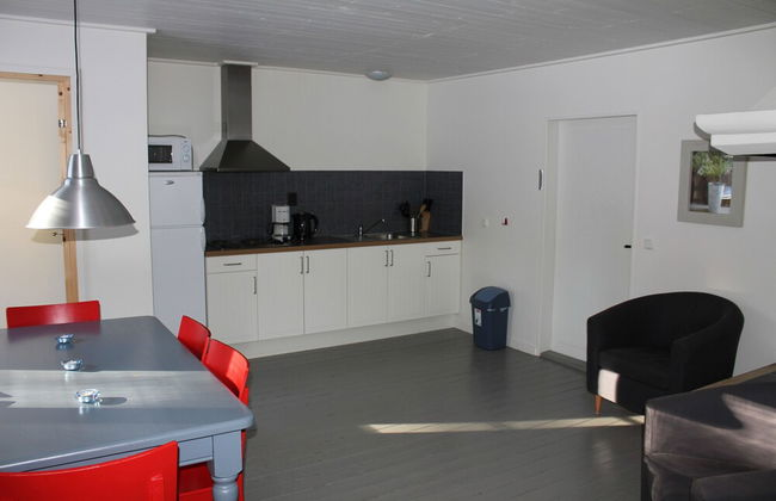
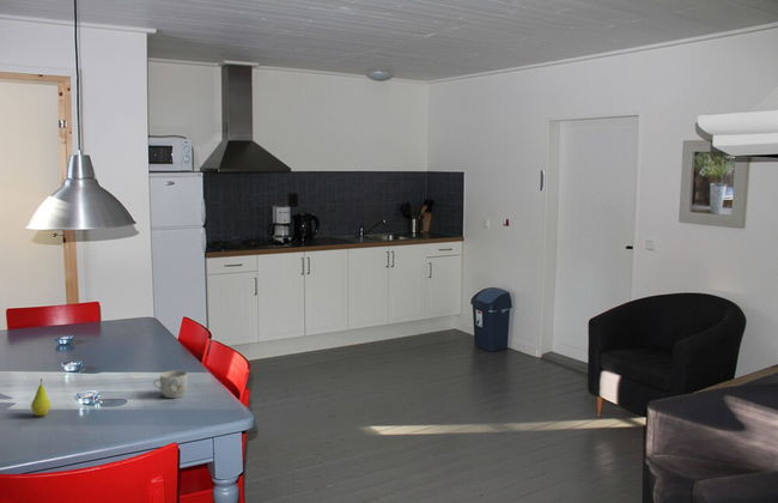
+ mug (170, 384)
+ fruit (39, 398)
